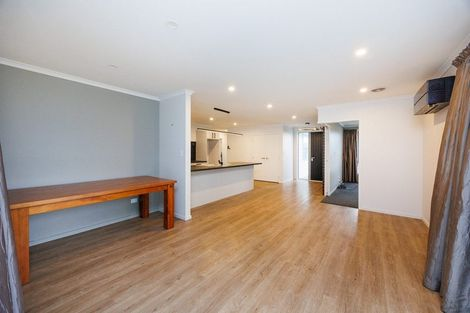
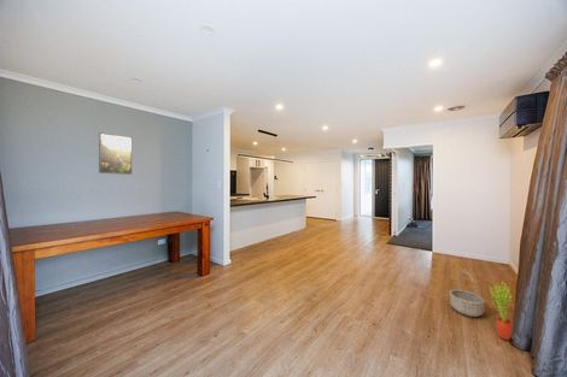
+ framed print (116, 154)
+ basket (466, 291)
+ potted plant (499, 308)
